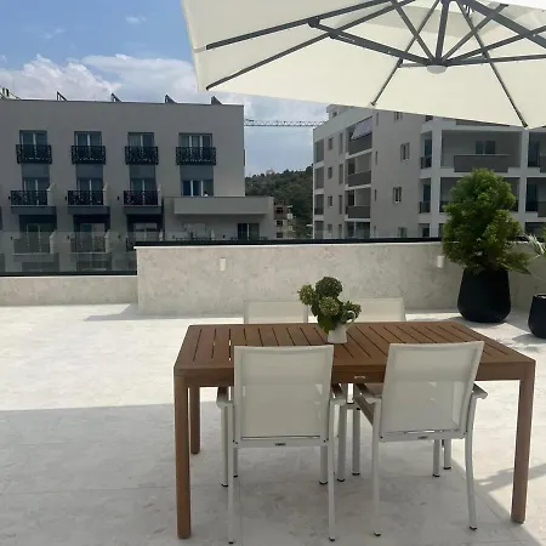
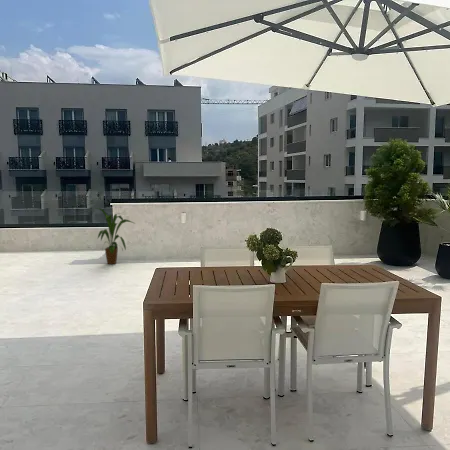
+ house plant (116, 235)
